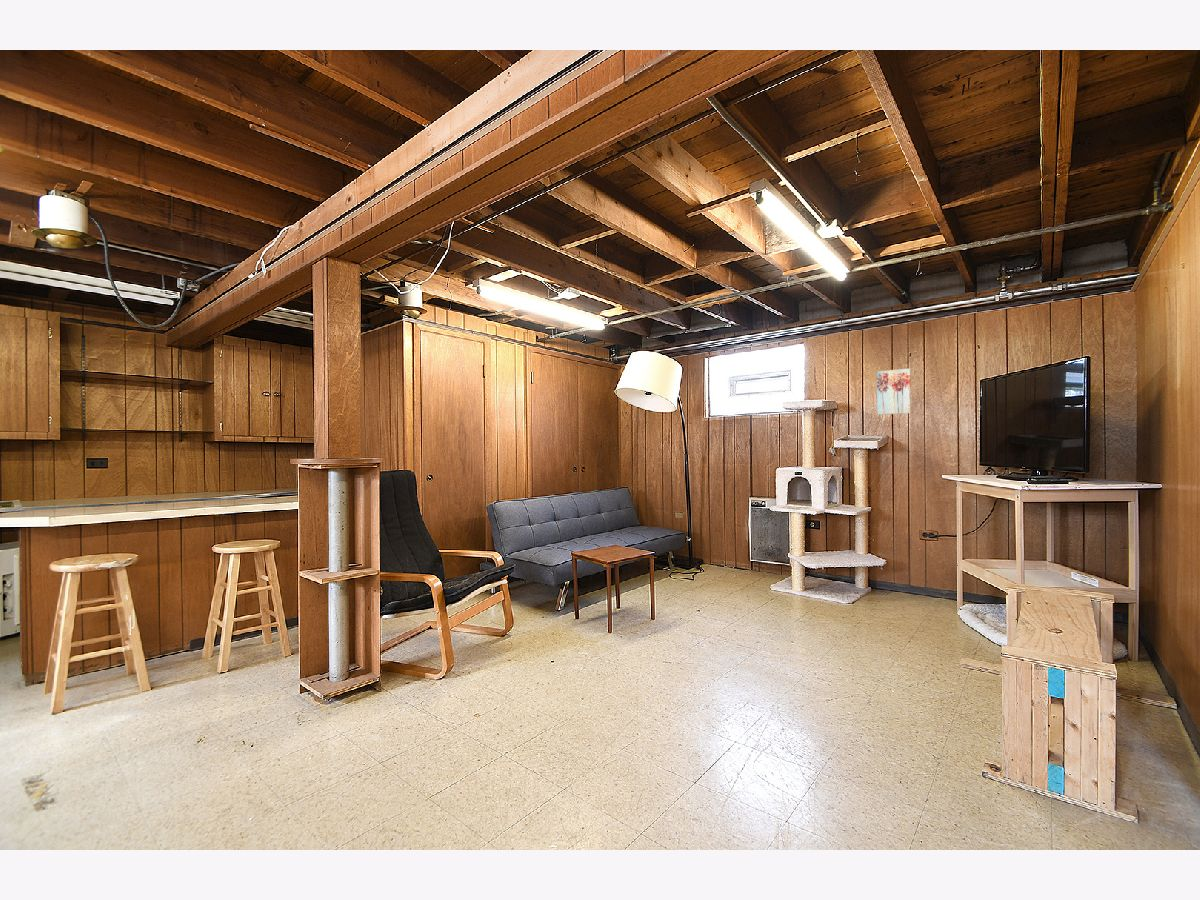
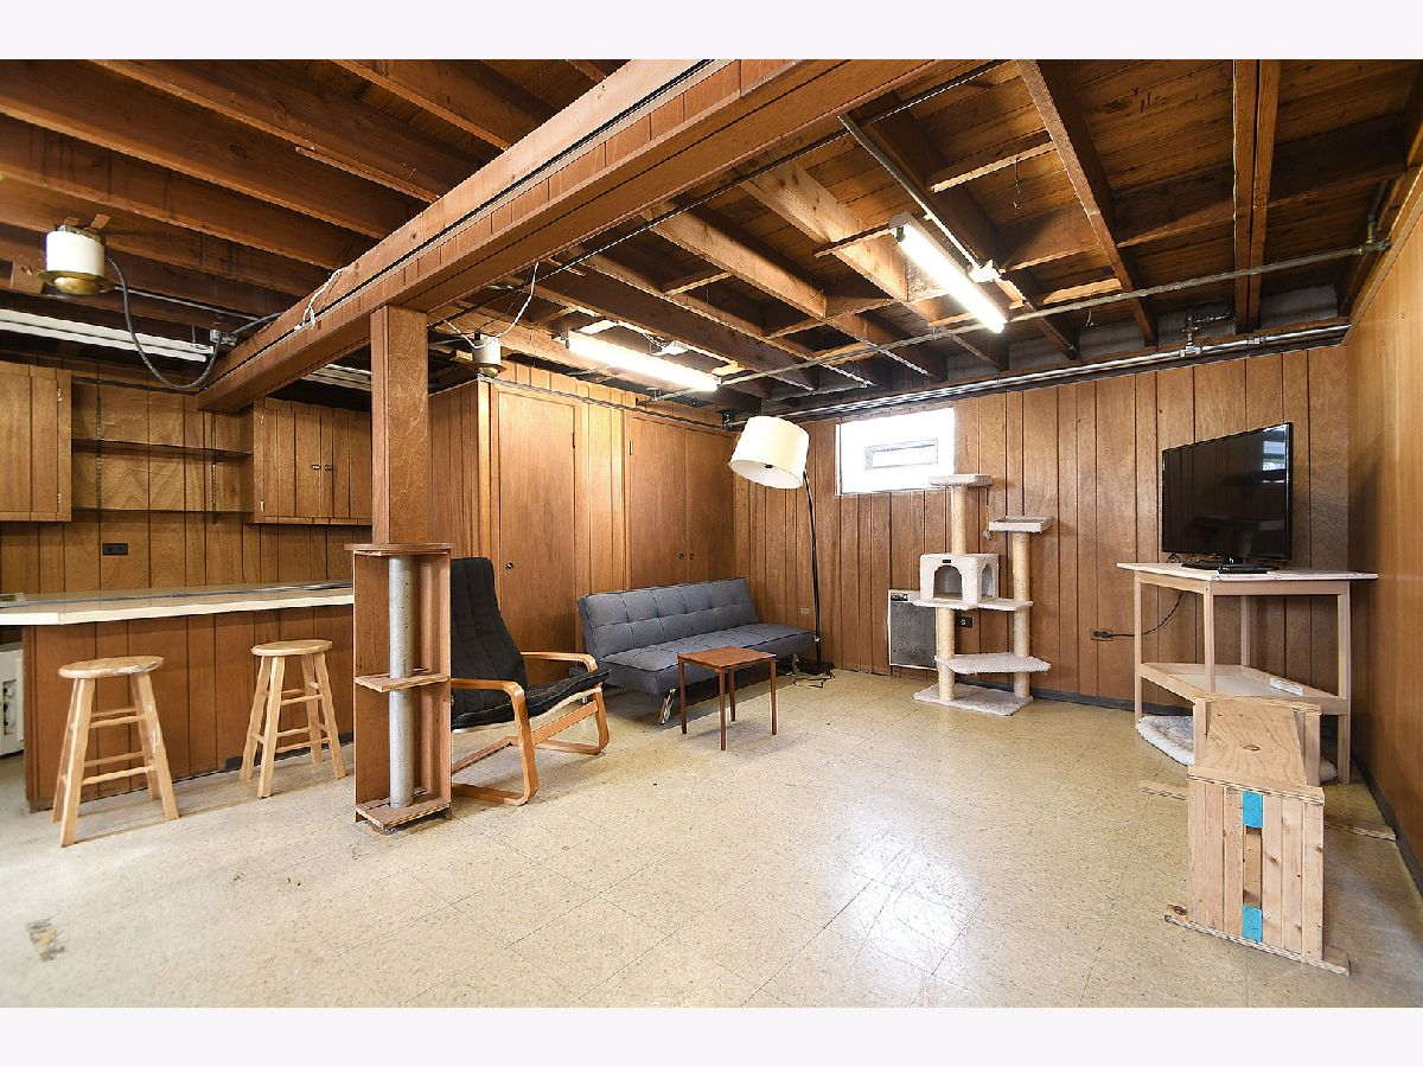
- wall art (893, 392)
